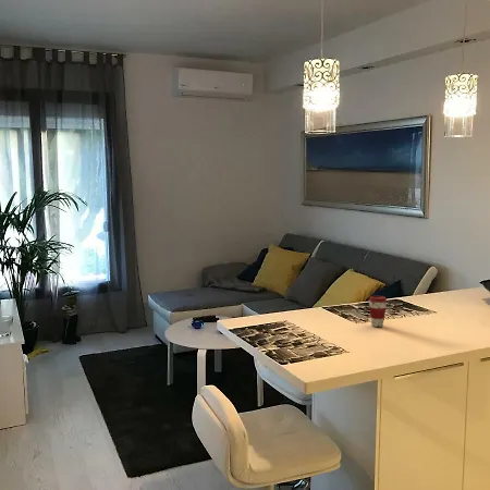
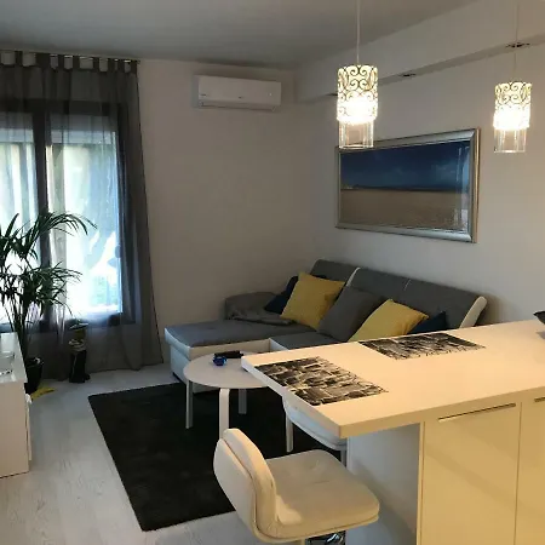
- coffee cup (377, 310)
